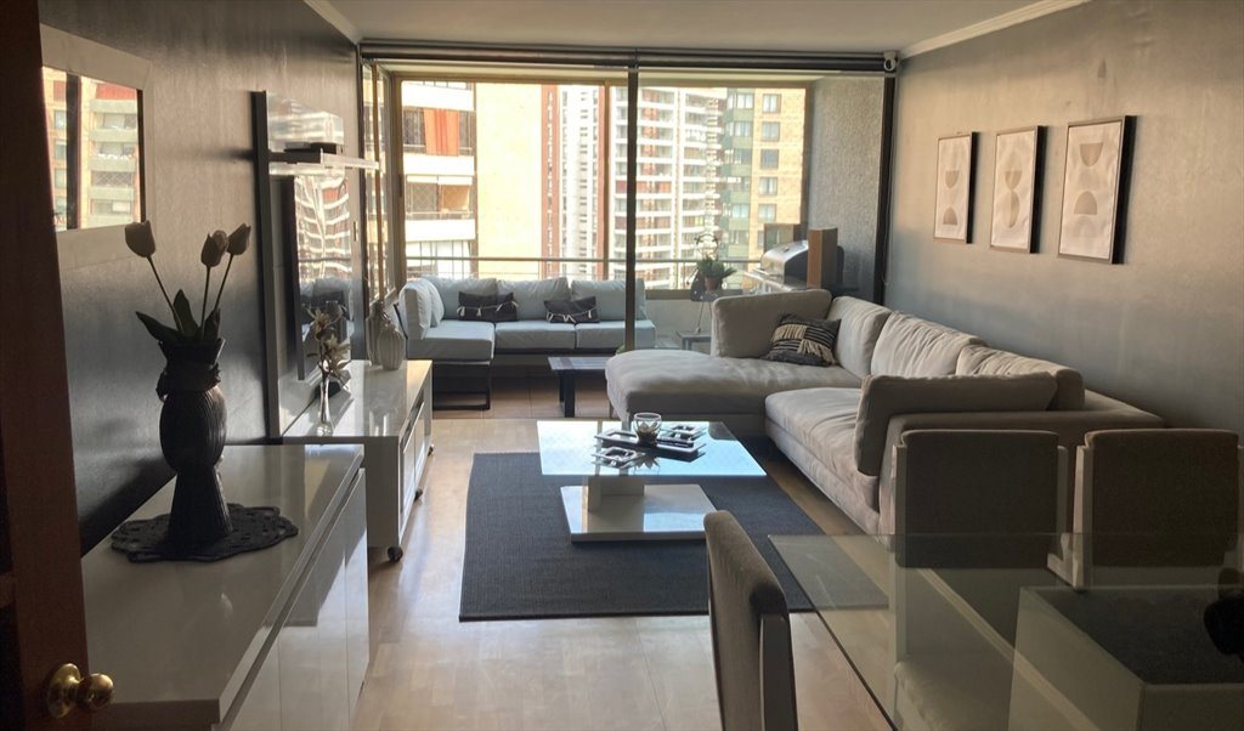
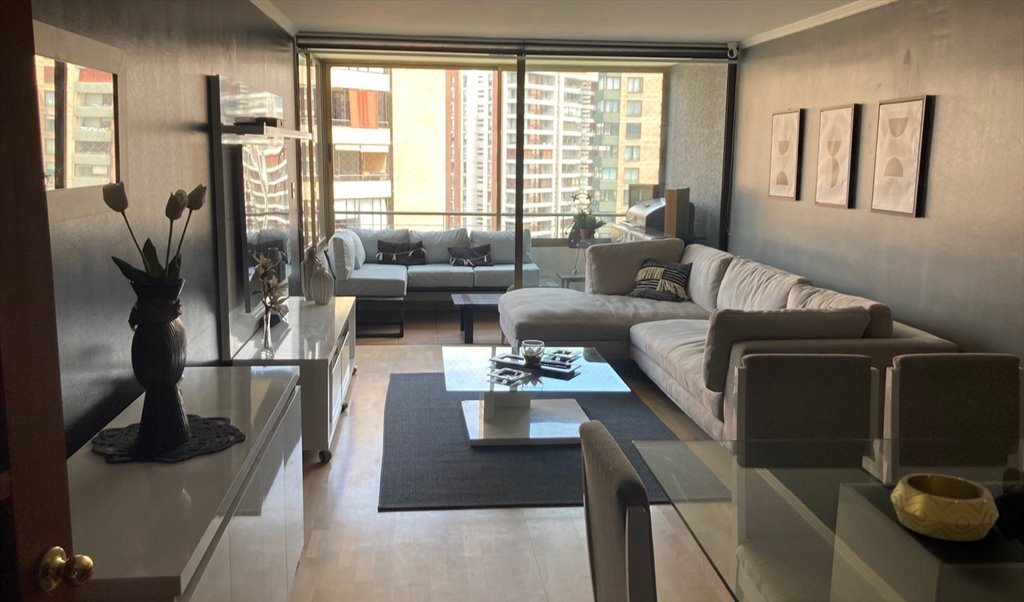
+ decorative bowl (943, 505)
